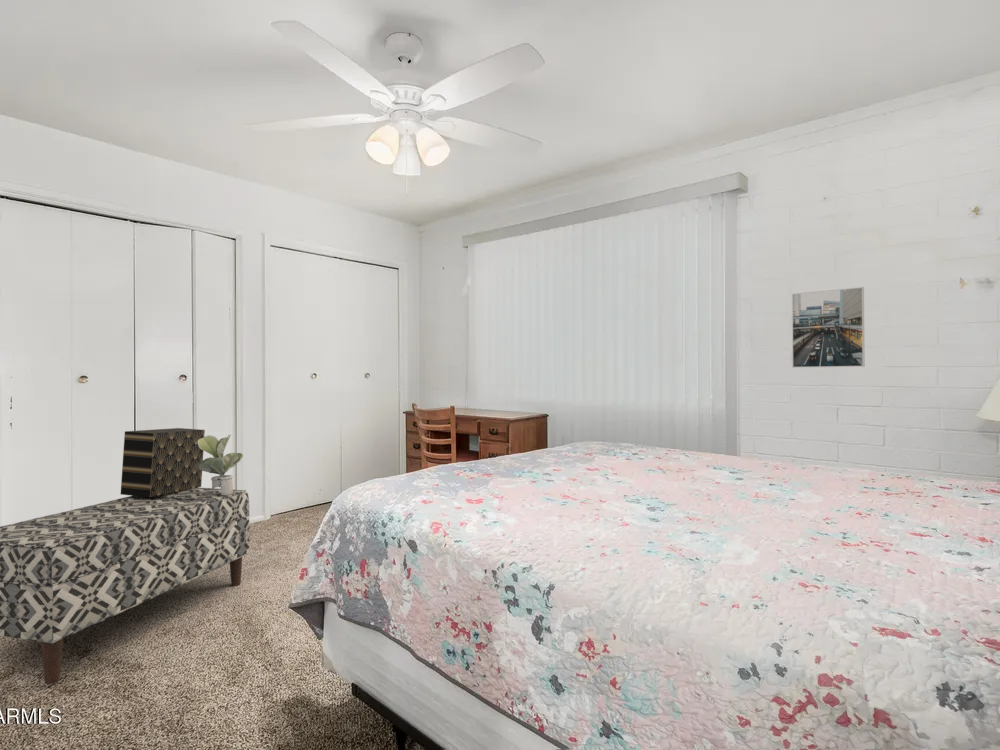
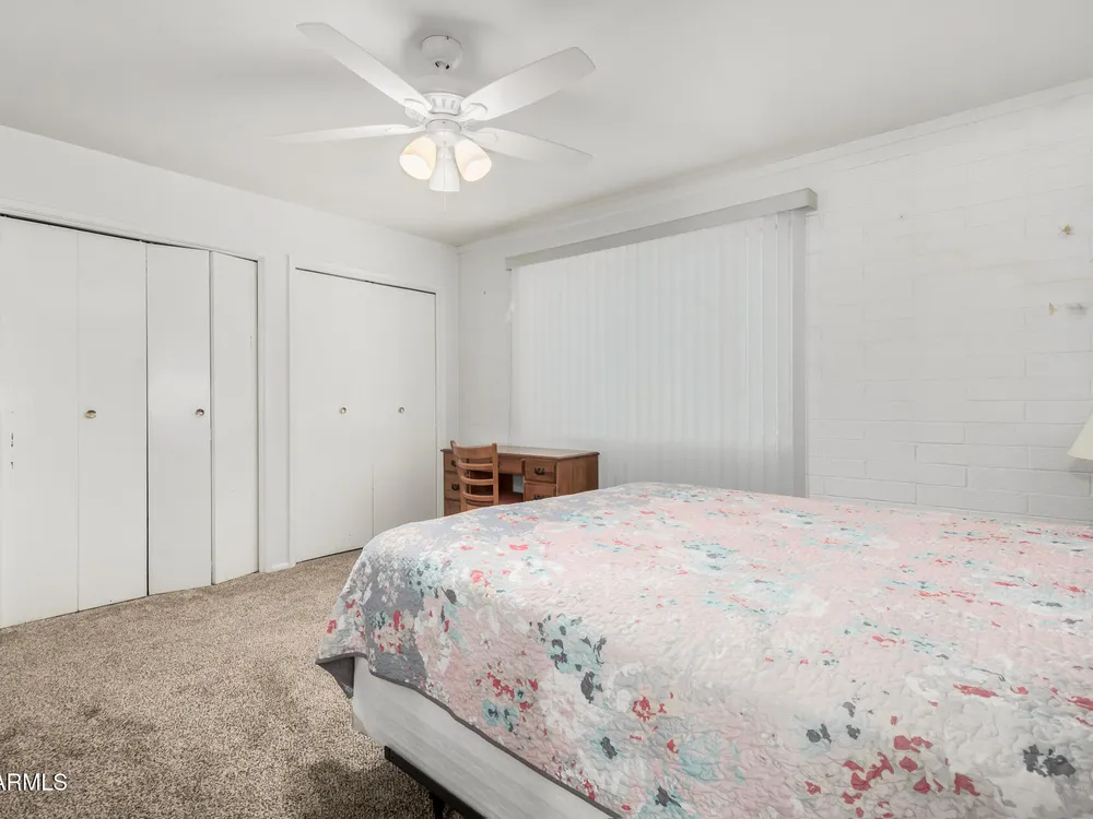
- decorative box (162, 462)
- potted plant (216, 463)
- bench (125, 564)
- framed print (827, 328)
